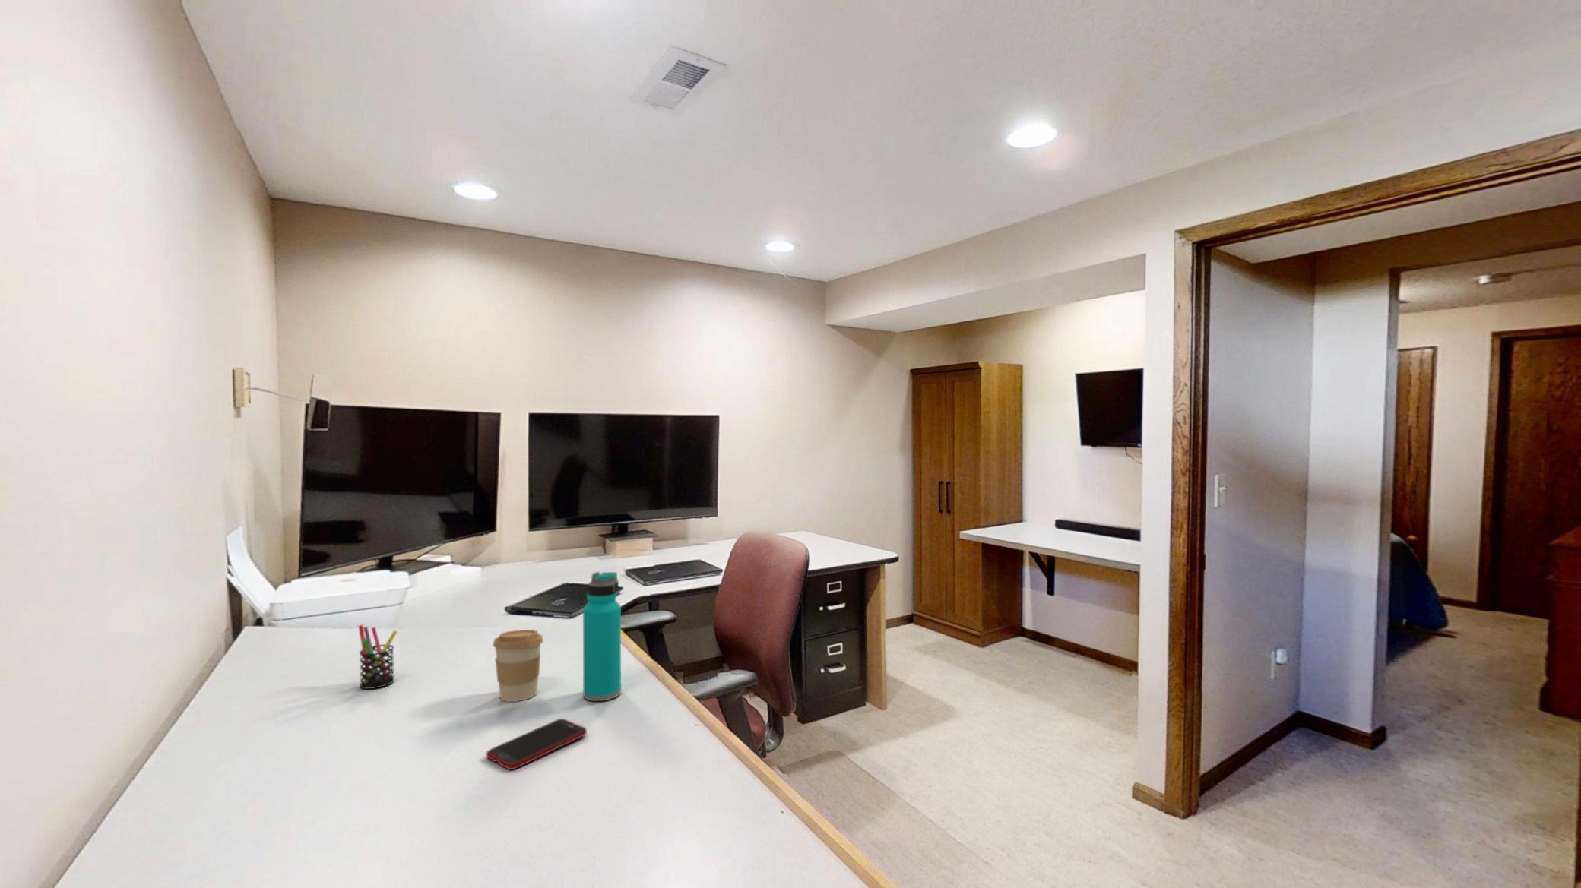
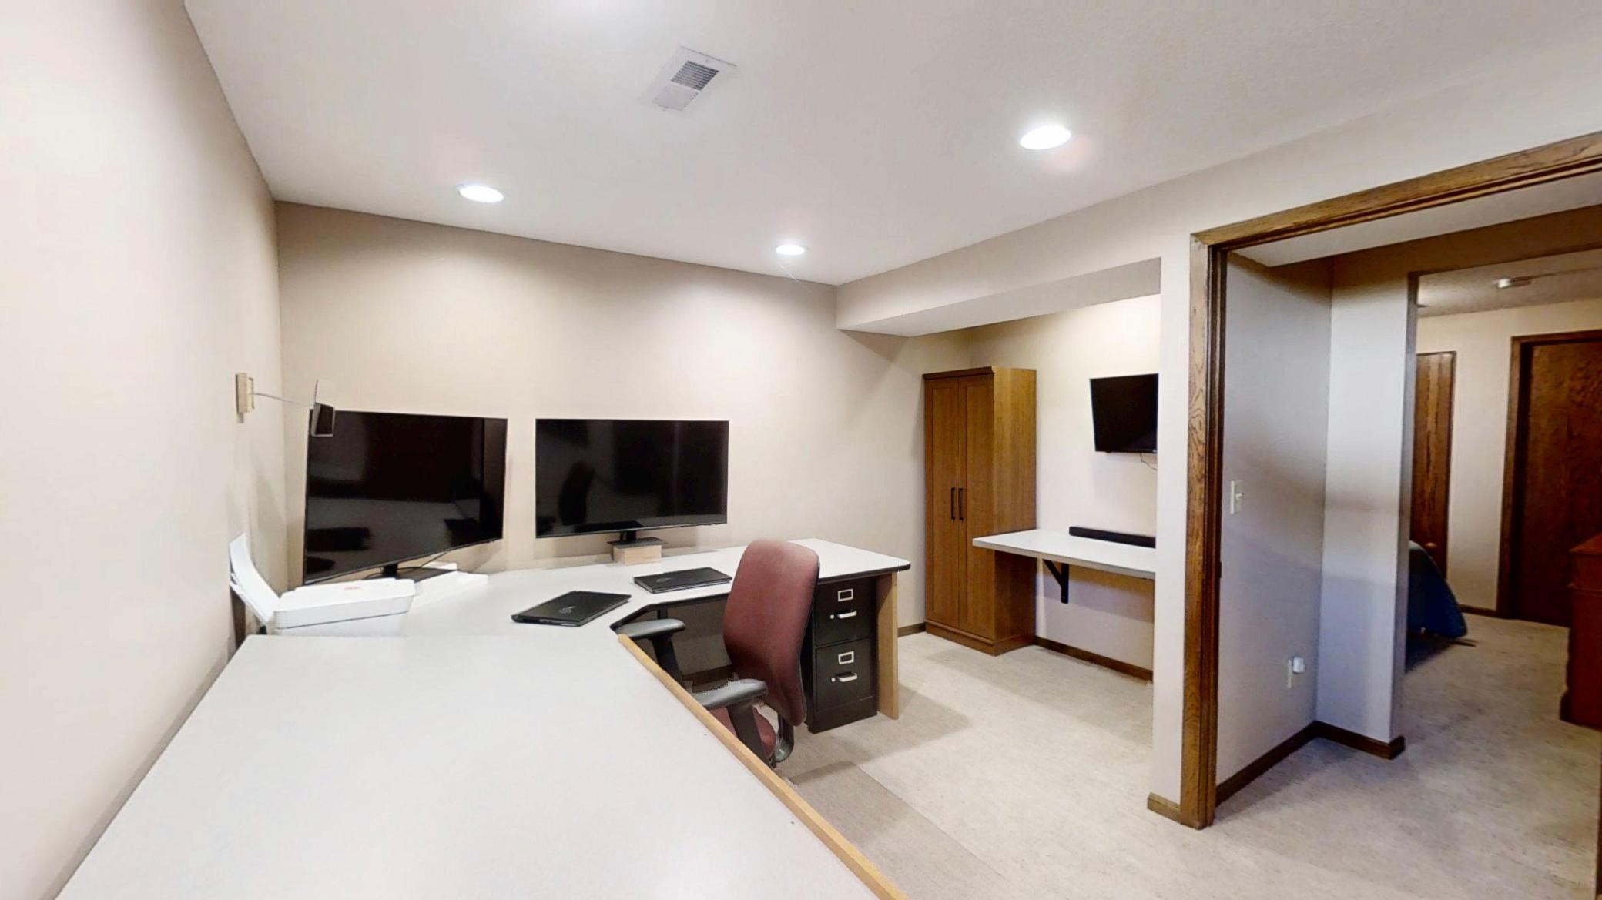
- water bottle (602, 633)
- coffee cup (518, 662)
- cell phone (539, 743)
- pen holder (372, 655)
